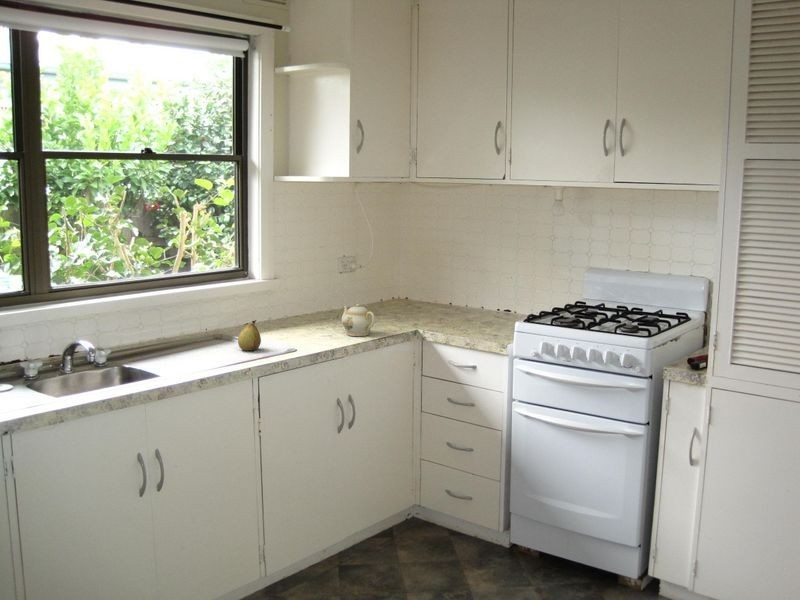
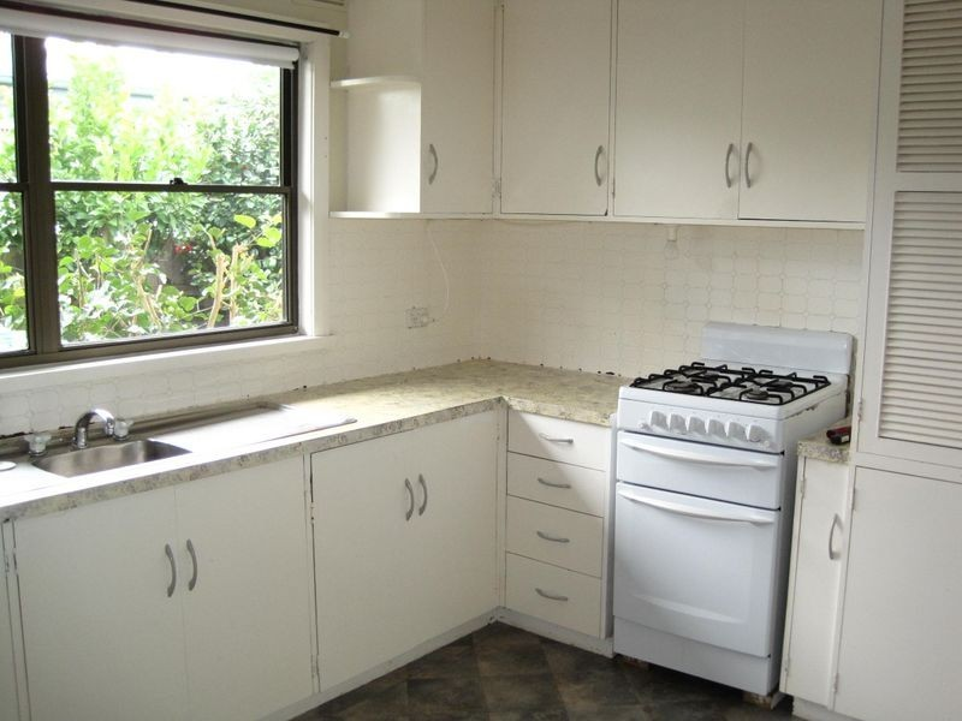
- fruit (249, 334)
- teapot (358, 319)
